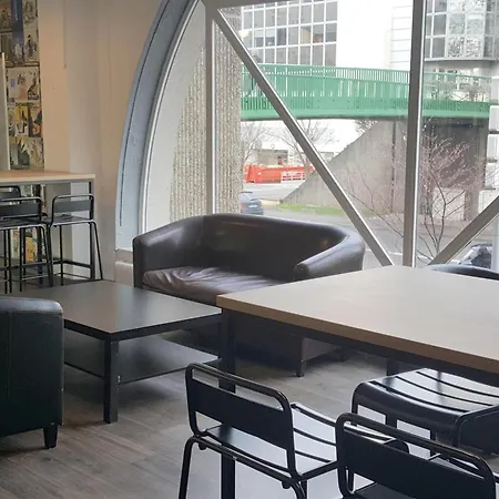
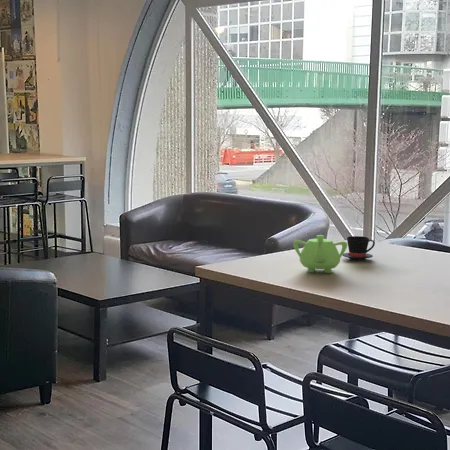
+ teacup (358, 248)
+ teapot (319, 253)
